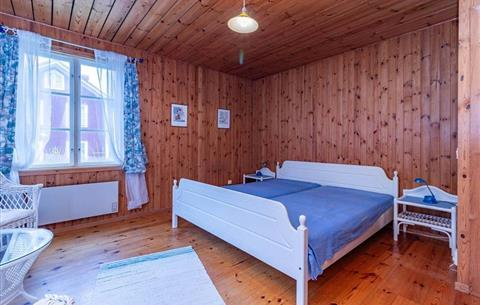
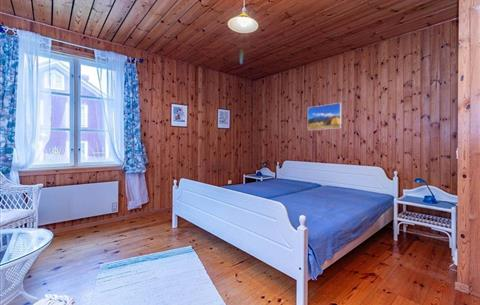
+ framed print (323, 117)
